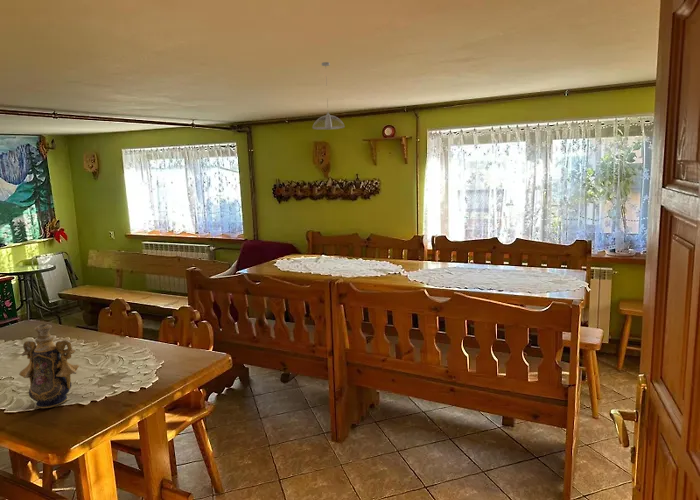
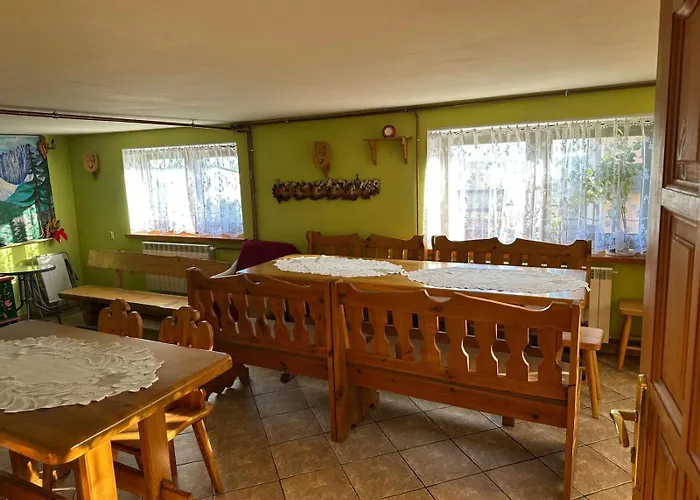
- decorative vase (47, 364)
- pendant light (327, 100)
